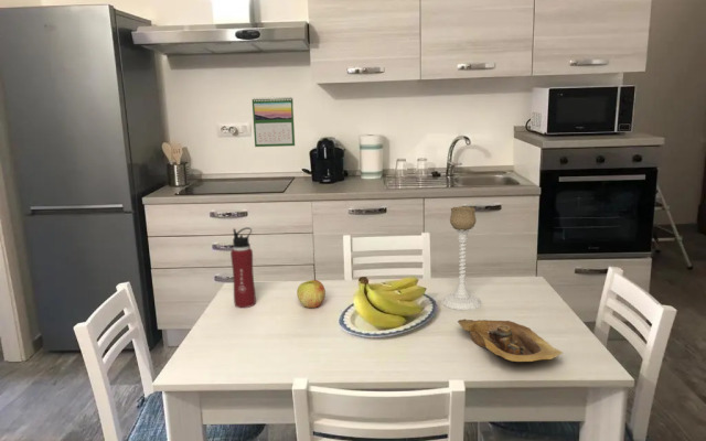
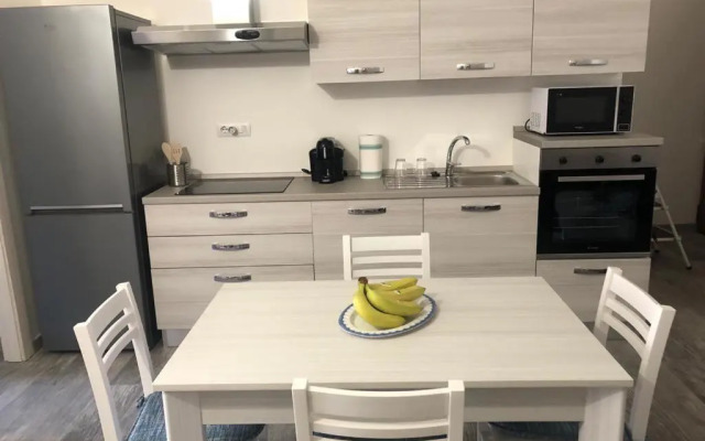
- calendar (274, 121)
- apple (311, 293)
- bowl (506, 342)
- candle holder (462, 256)
- water bottle (243, 266)
